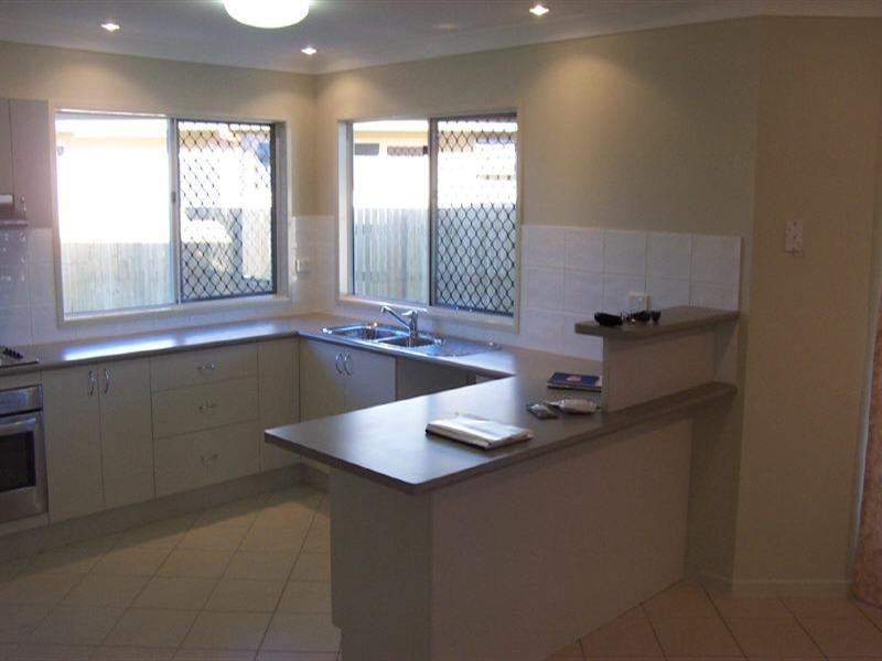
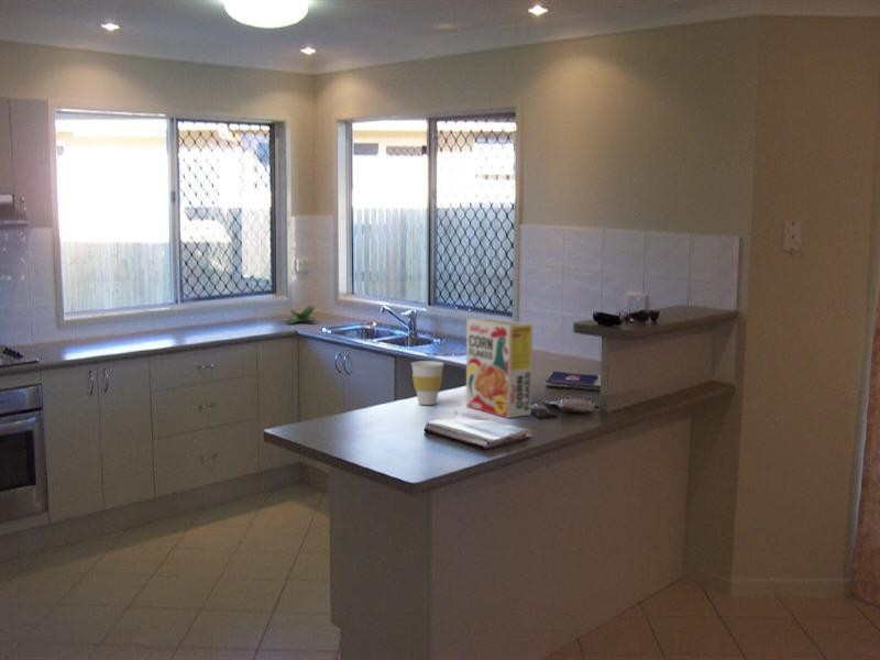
+ cup (427, 383)
+ cereal box (498, 366)
+ plant (302, 314)
